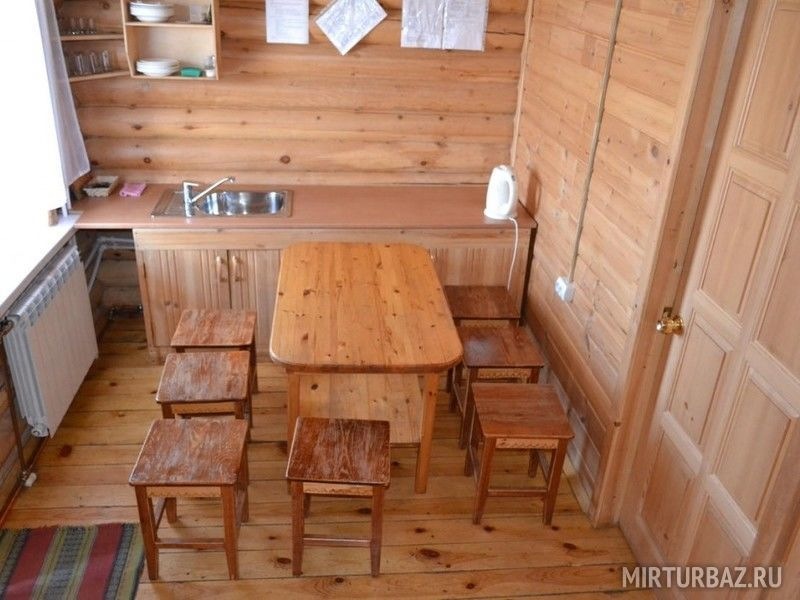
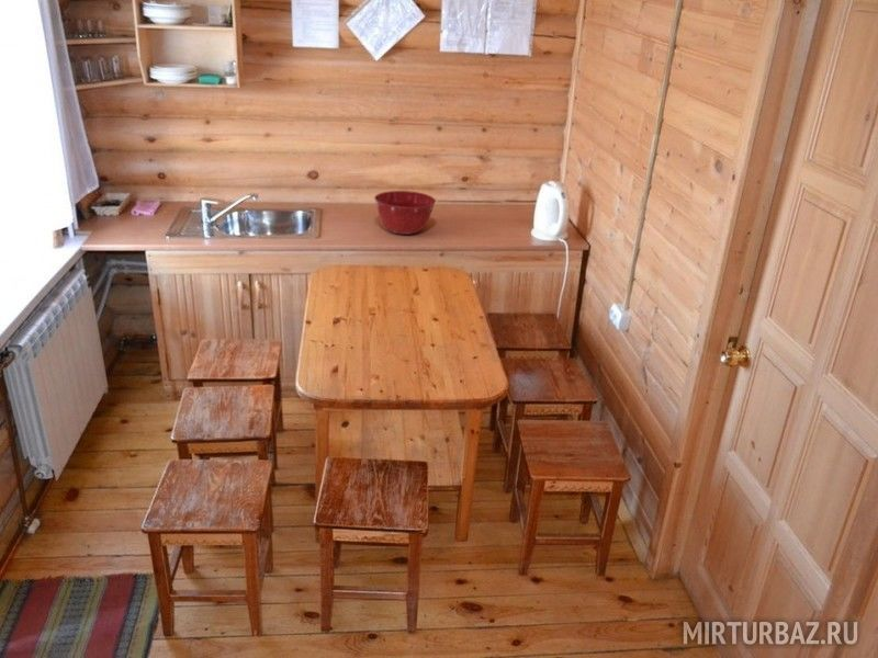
+ mixing bowl (404, 214)
